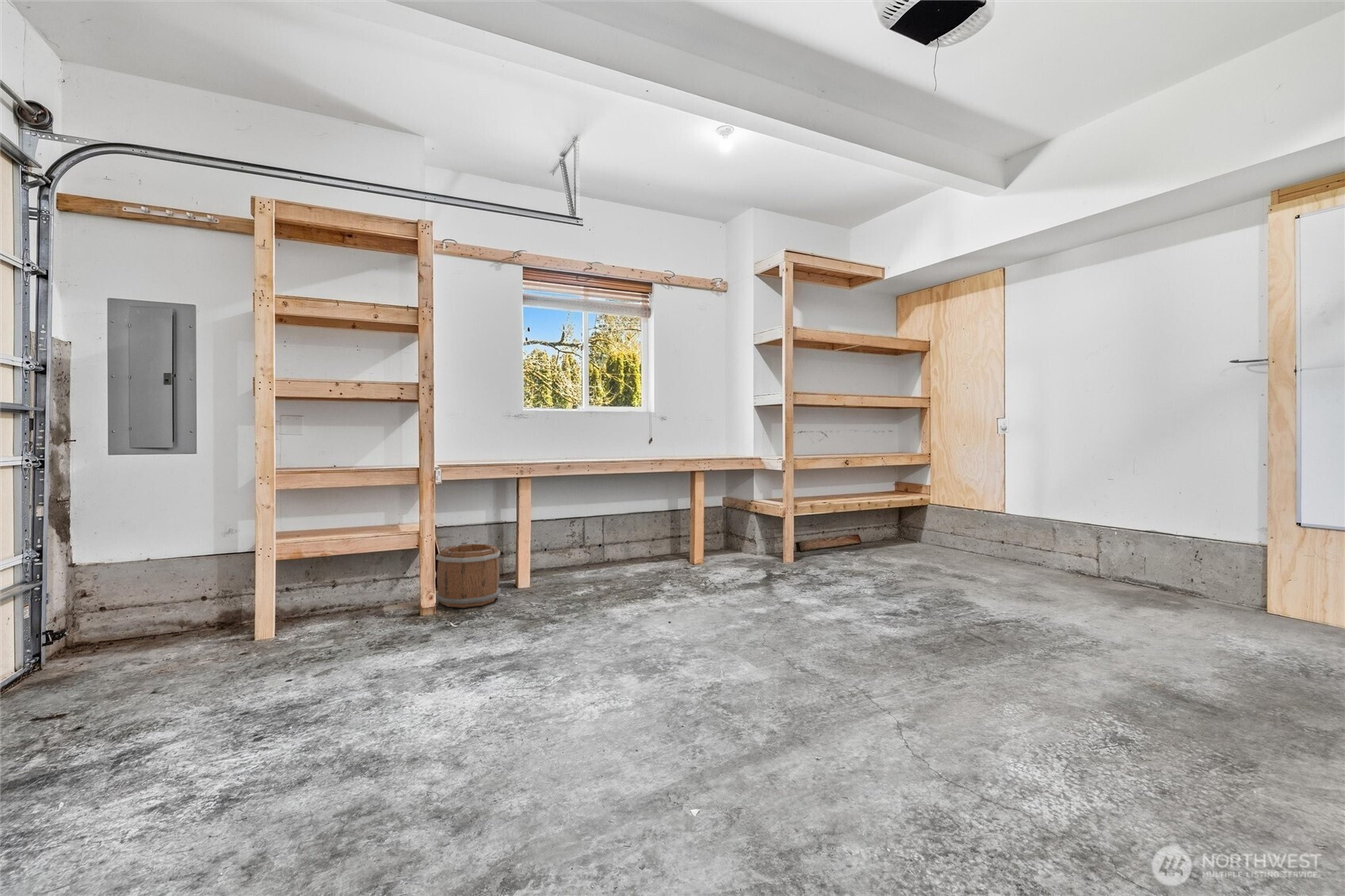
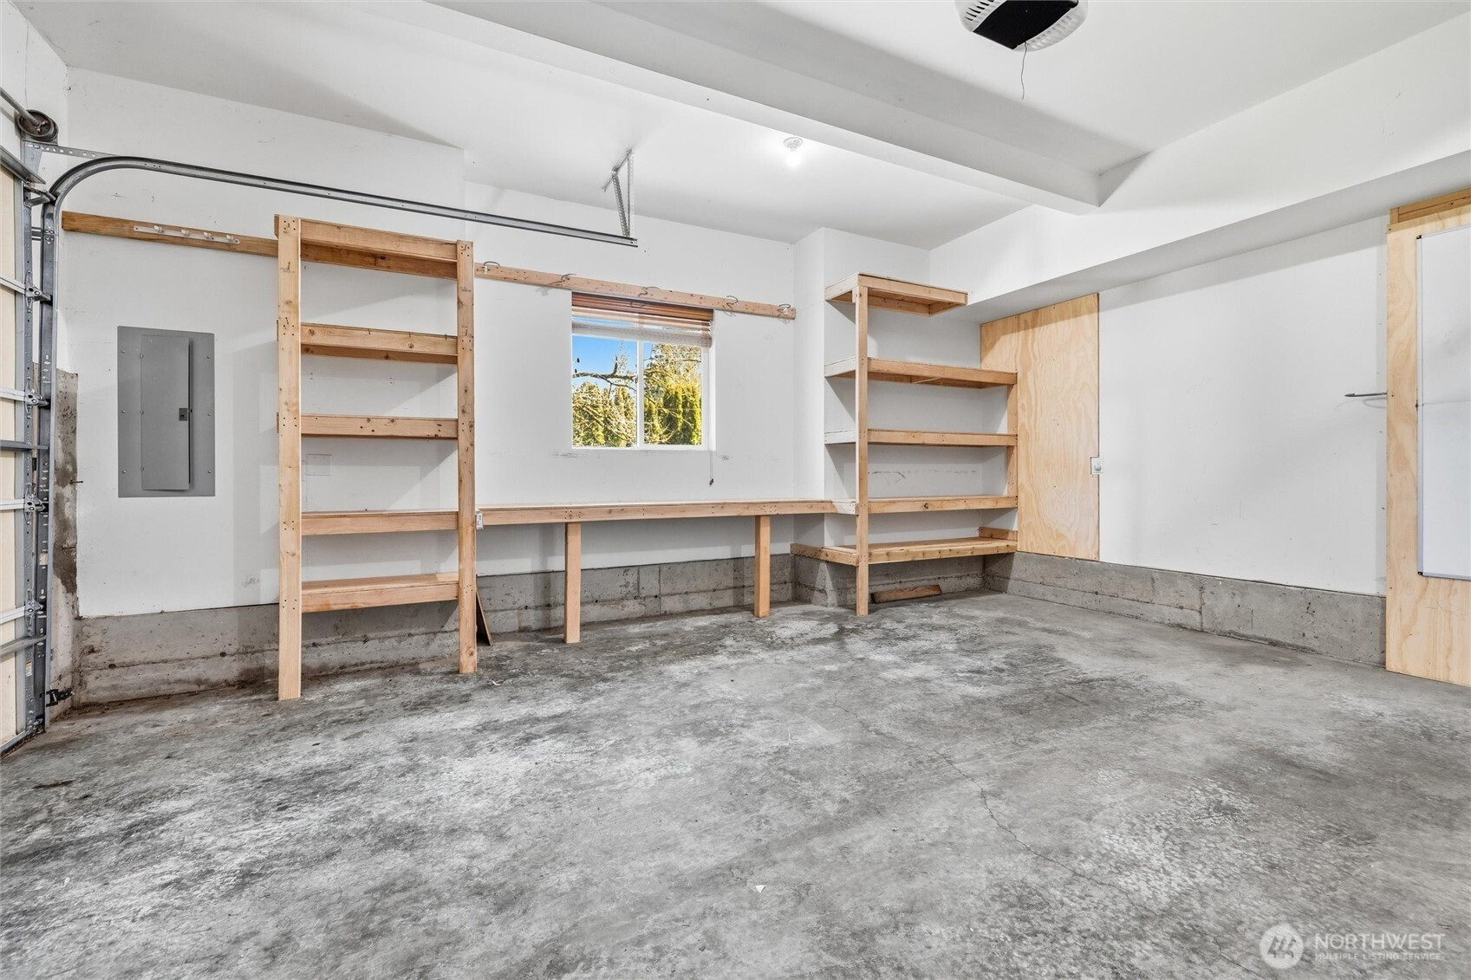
- bucket (468, 574)
